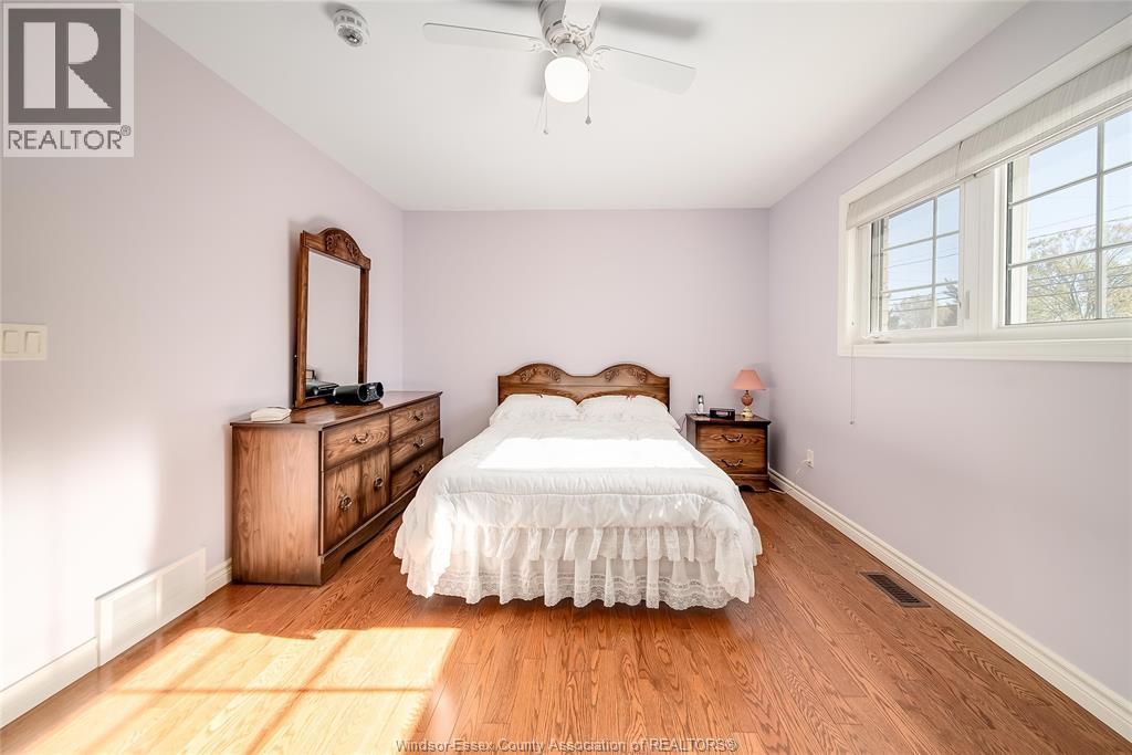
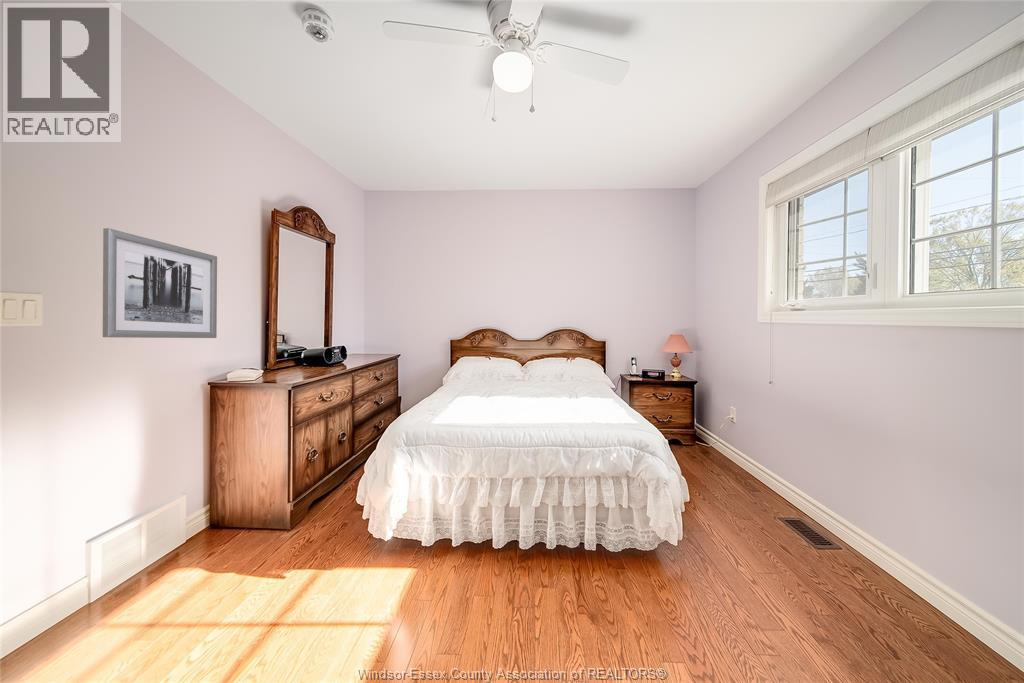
+ wall art (168, 291)
